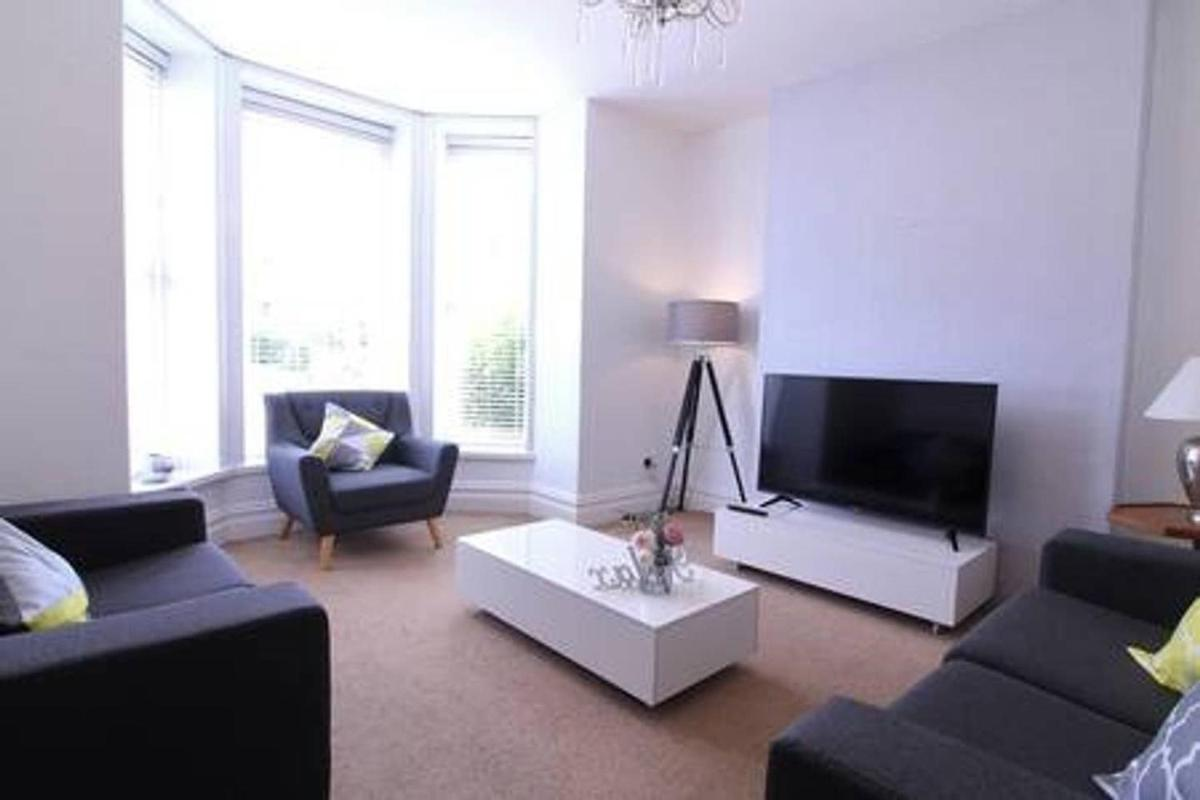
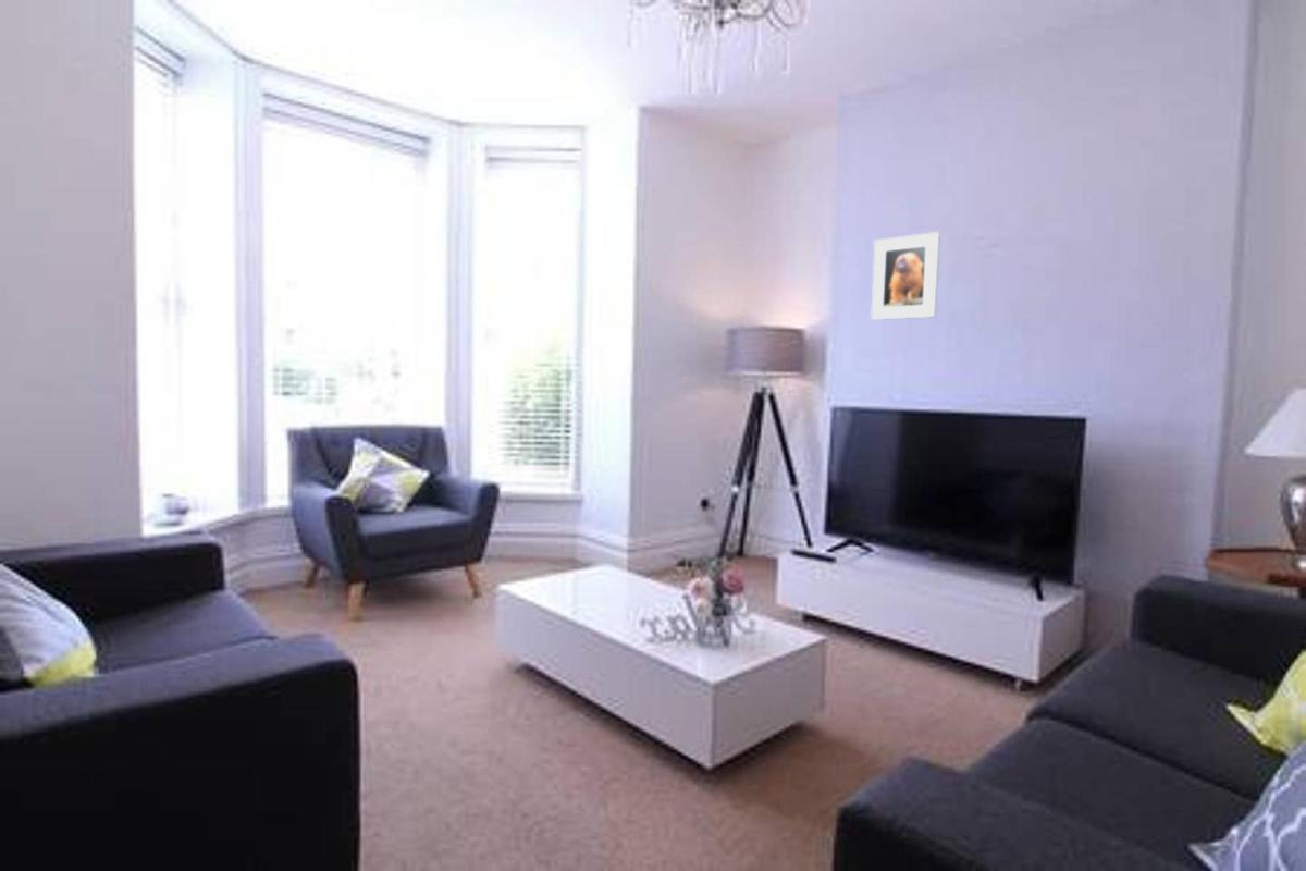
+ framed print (904, 277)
